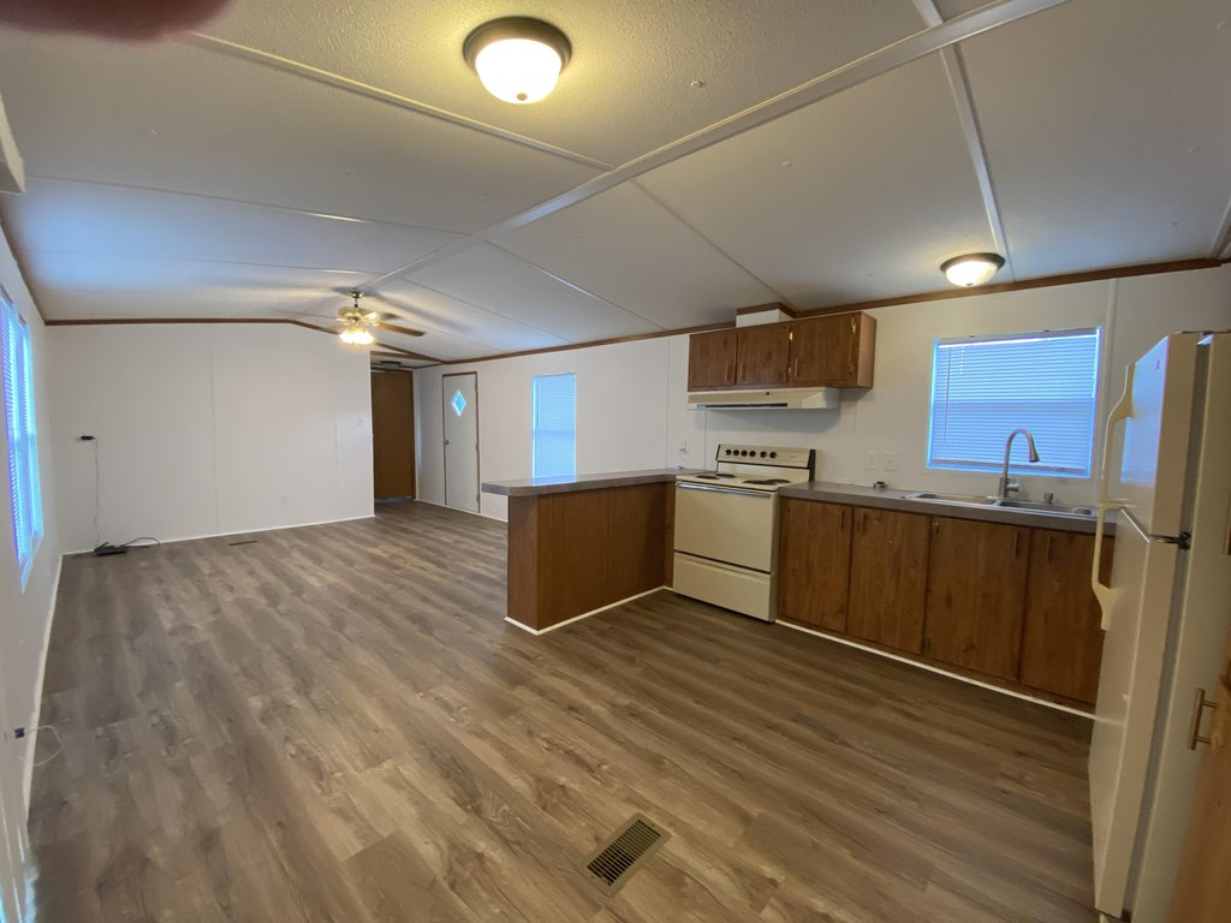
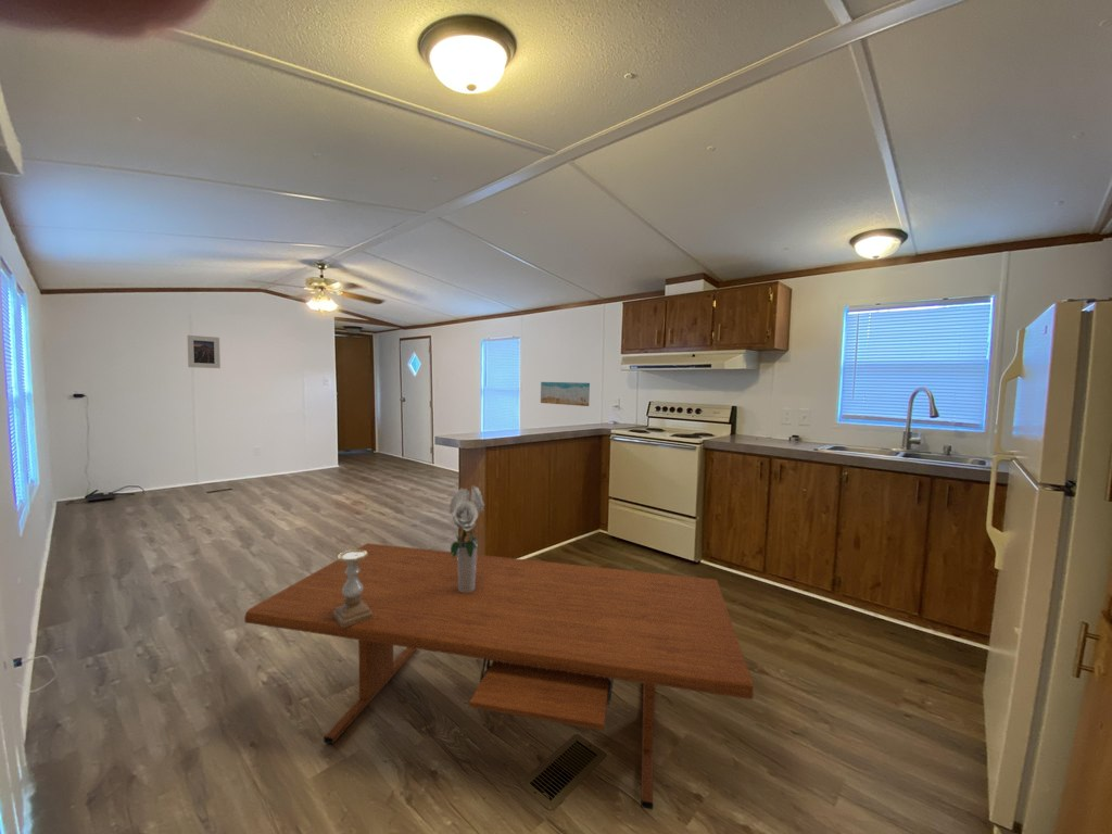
+ wall art (564, 393)
+ candle holder (352, 585)
+ bouquet (464, 538)
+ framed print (203, 352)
+ table (498, 662)
